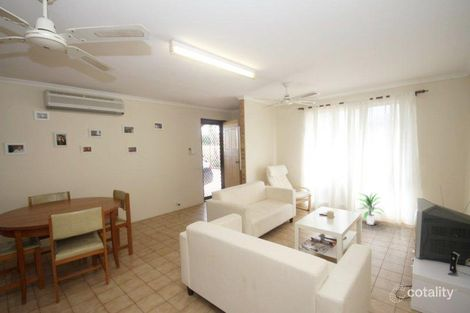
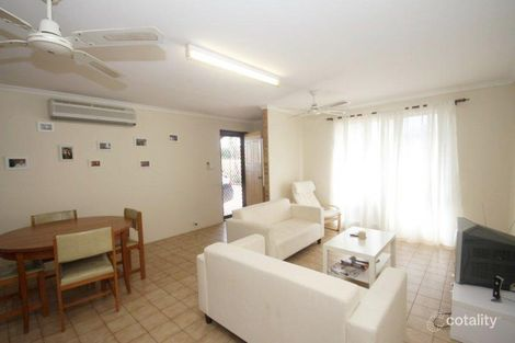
- indoor plant (370, 207)
